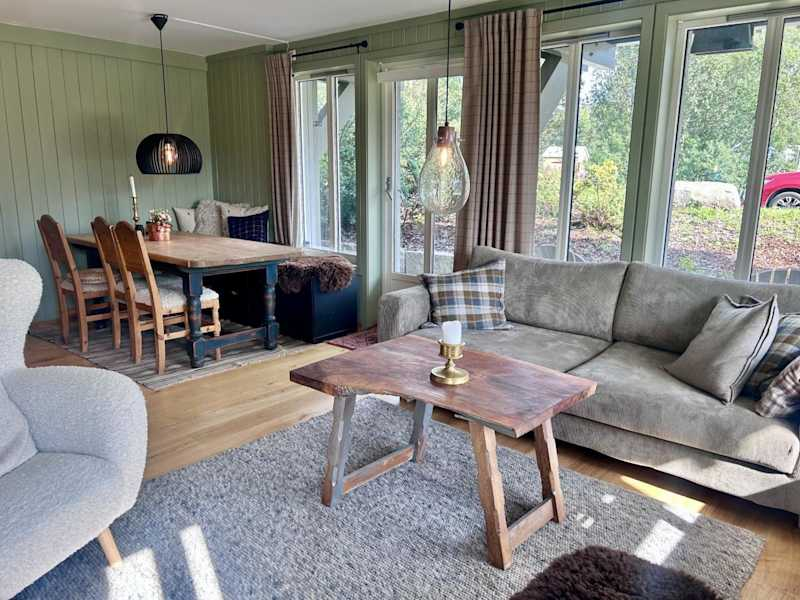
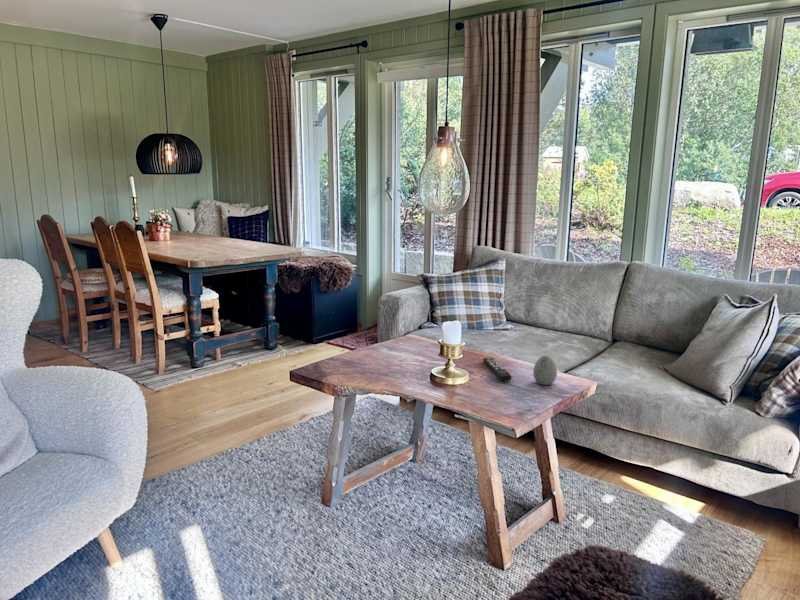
+ decorative egg (545, 369)
+ remote control (496, 368)
